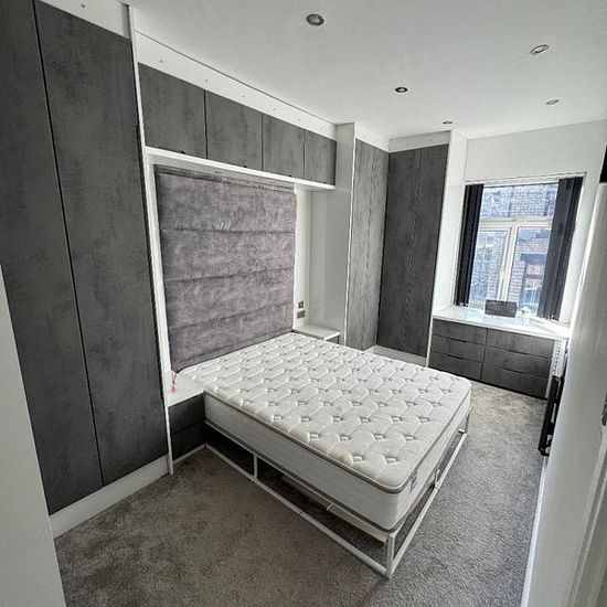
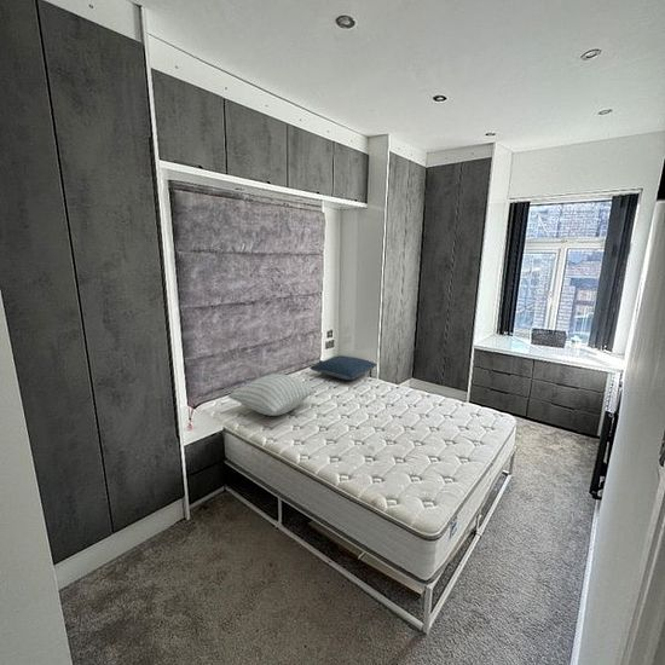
+ pillow (343, 366)
+ pillow (273, 393)
